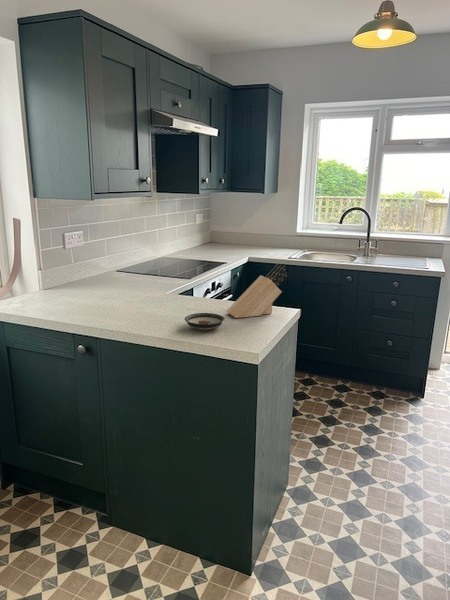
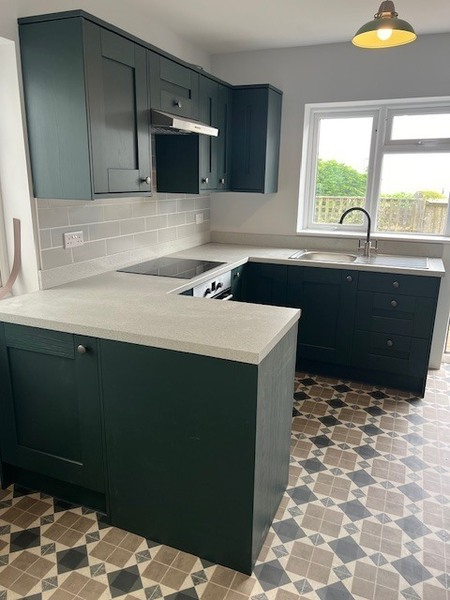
- knife block (258, 289)
- saucer (204, 322)
